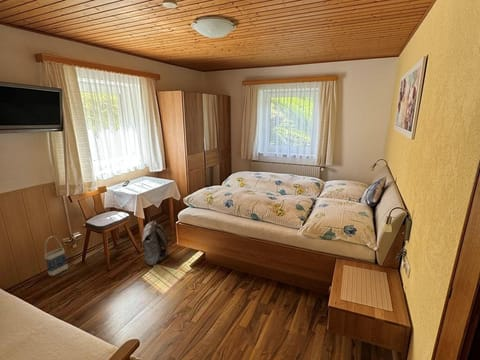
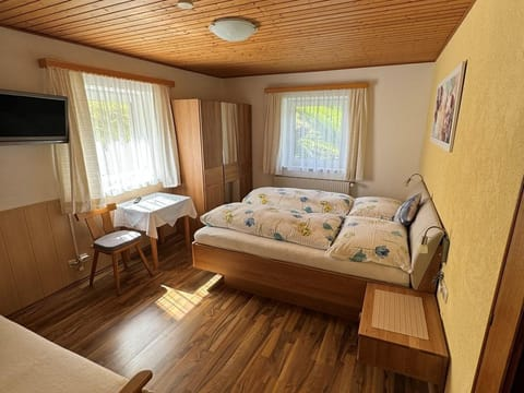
- bag (54, 254)
- backpack (154, 239)
